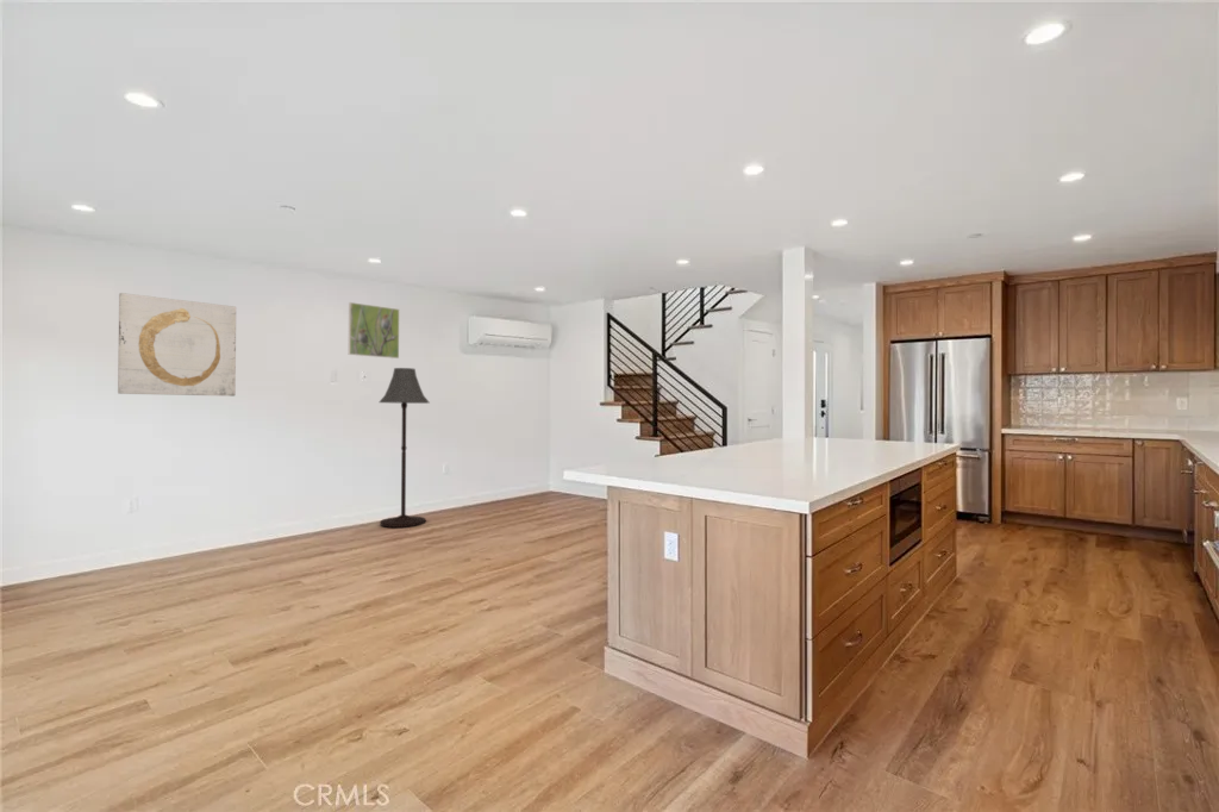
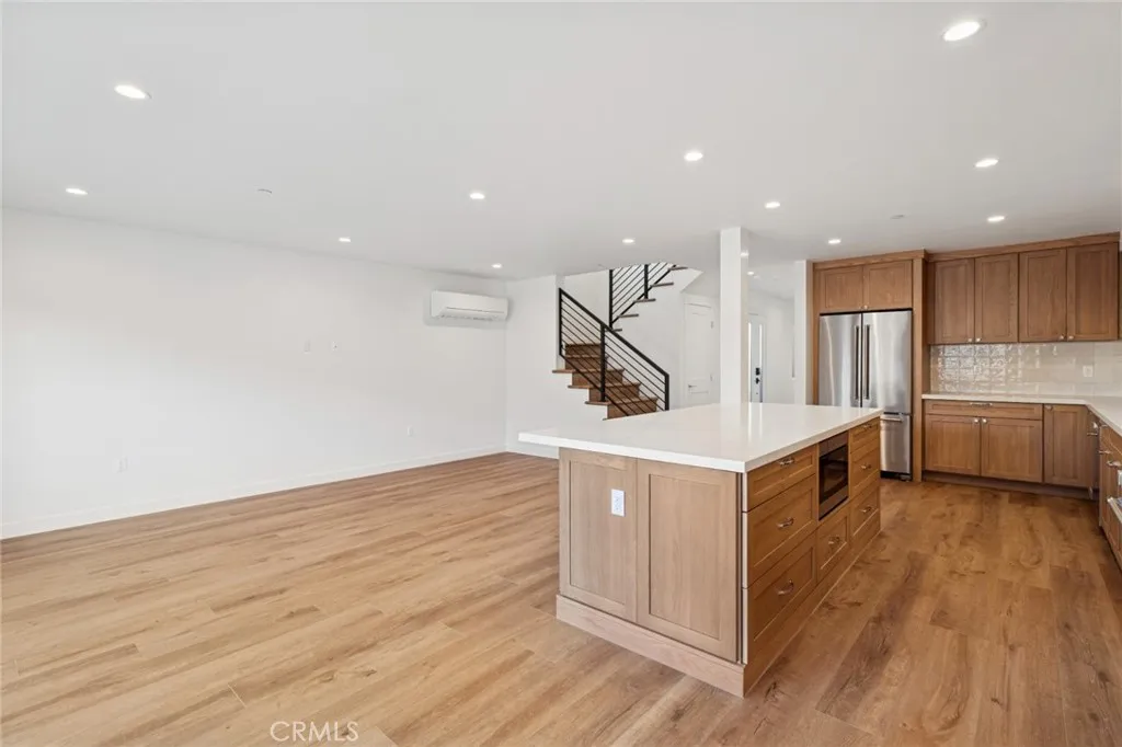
- wall art (180, 348)
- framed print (374, 331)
- floor lamp (404, 445)
